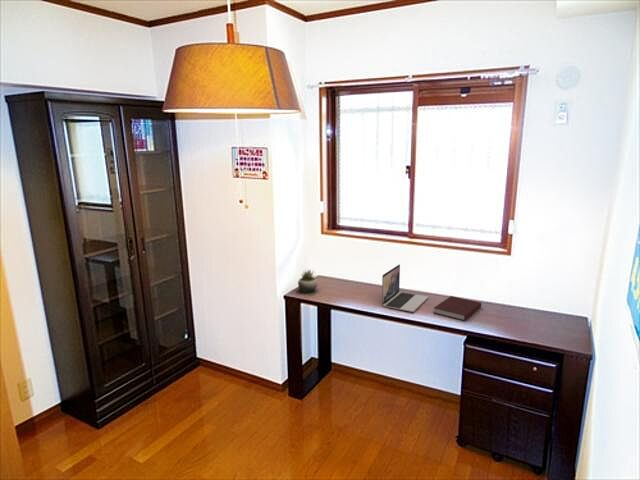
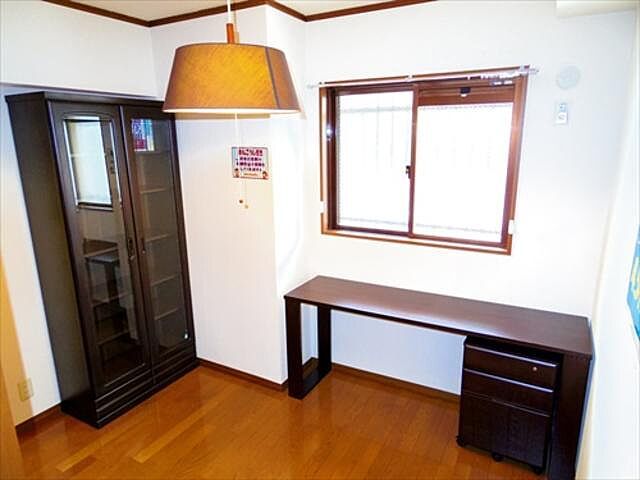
- laptop (403, 292)
- notebook (457, 307)
- succulent plant (308, 280)
